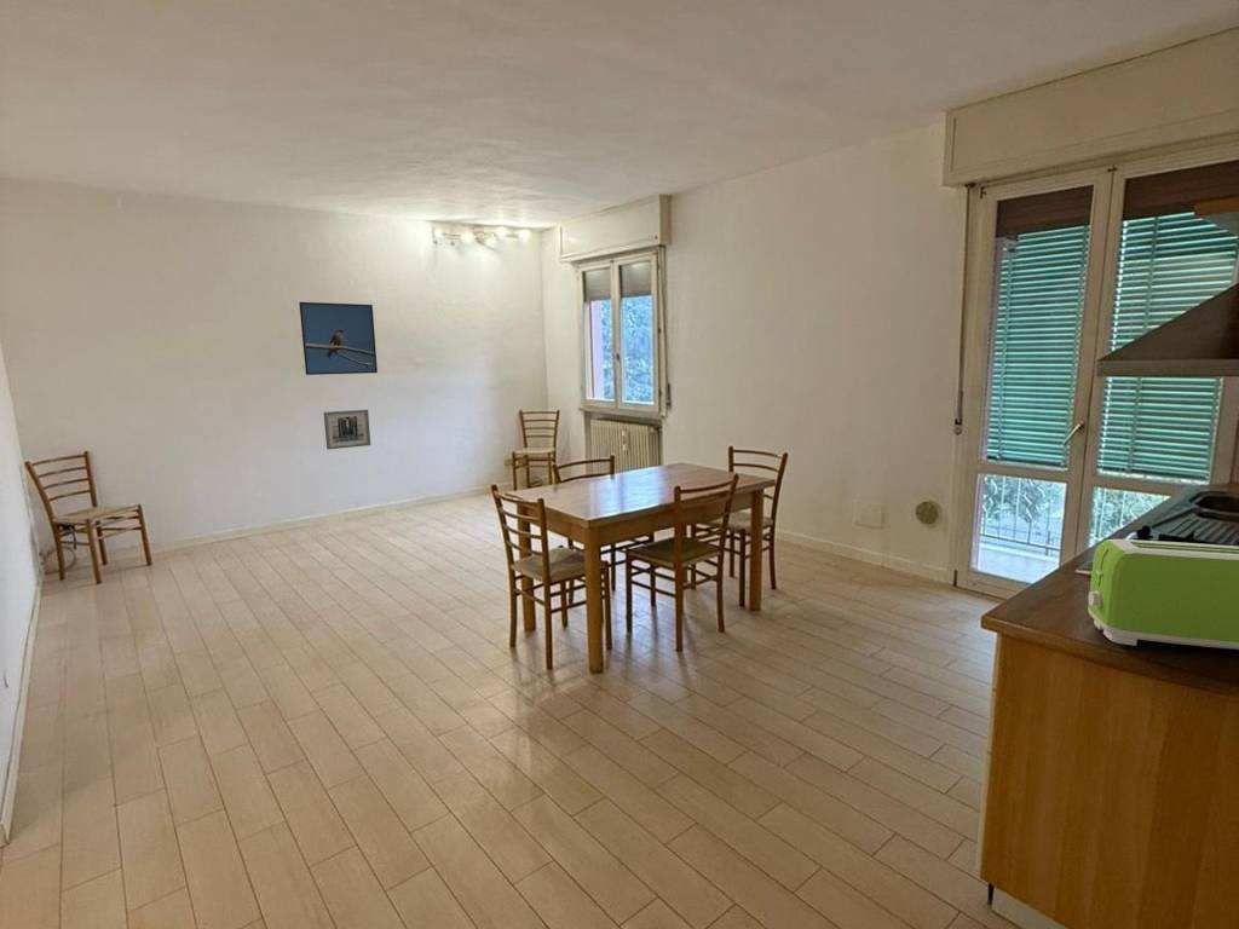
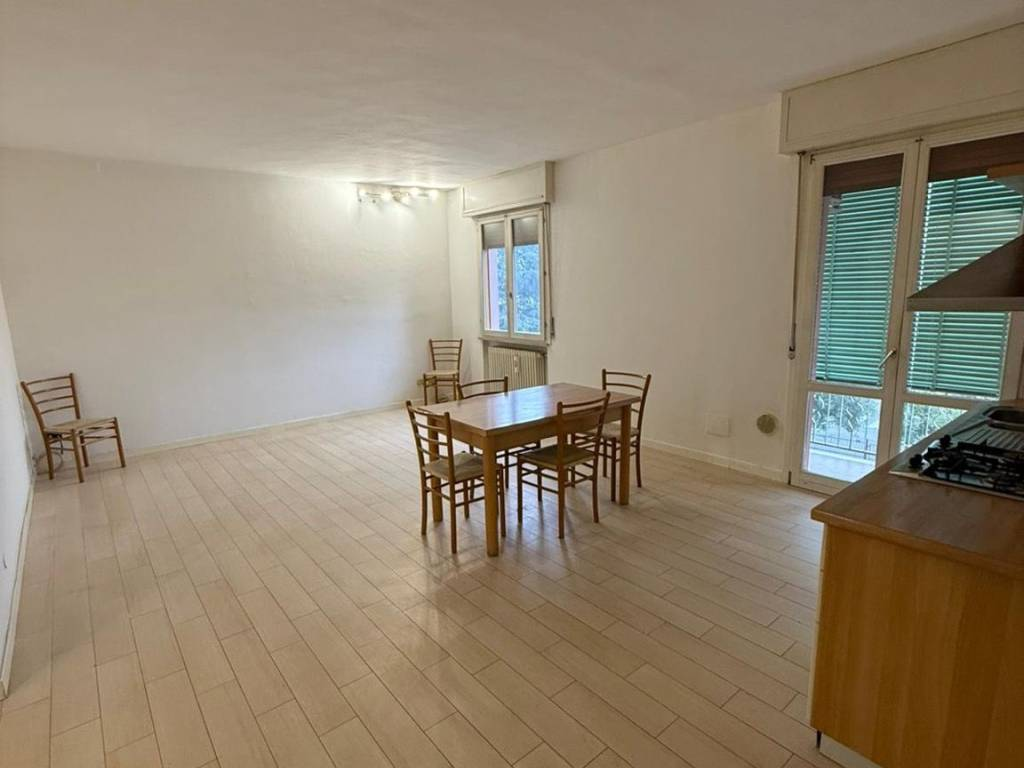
- toaster (1182, 593)
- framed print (339, 339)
- wall art (347, 428)
